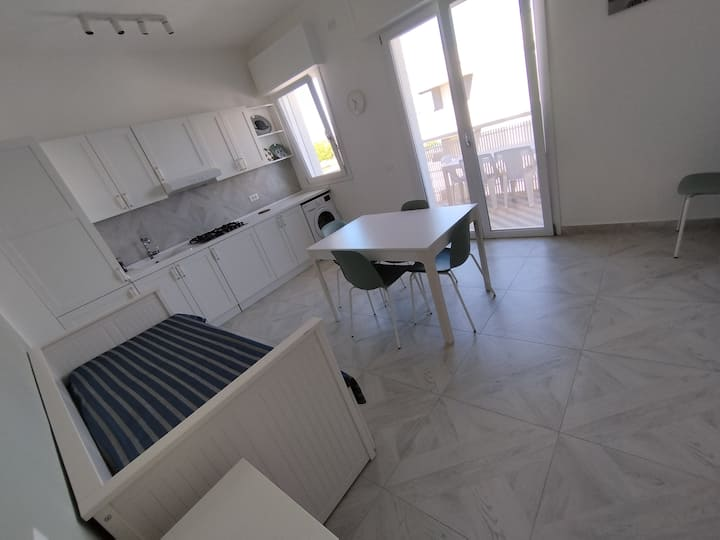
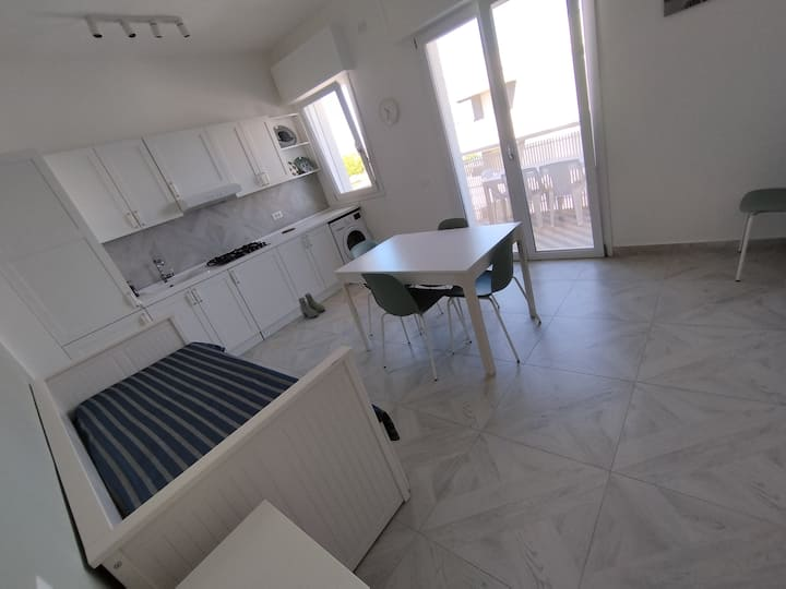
+ boots (310, 304)
